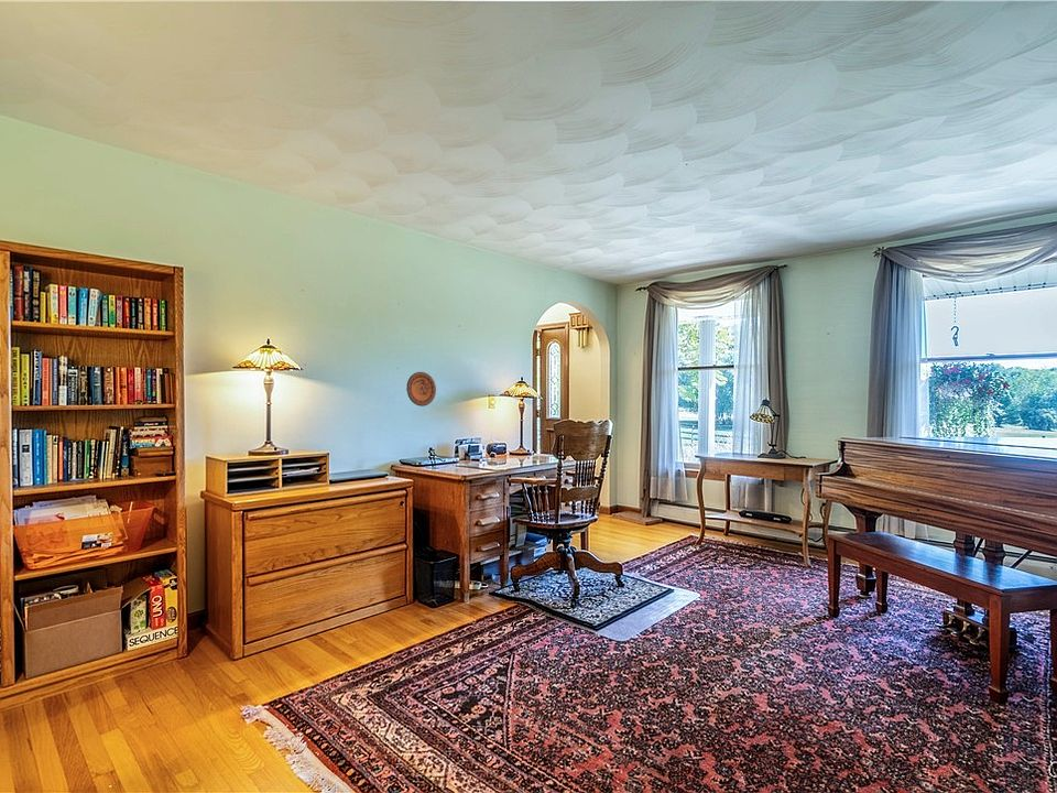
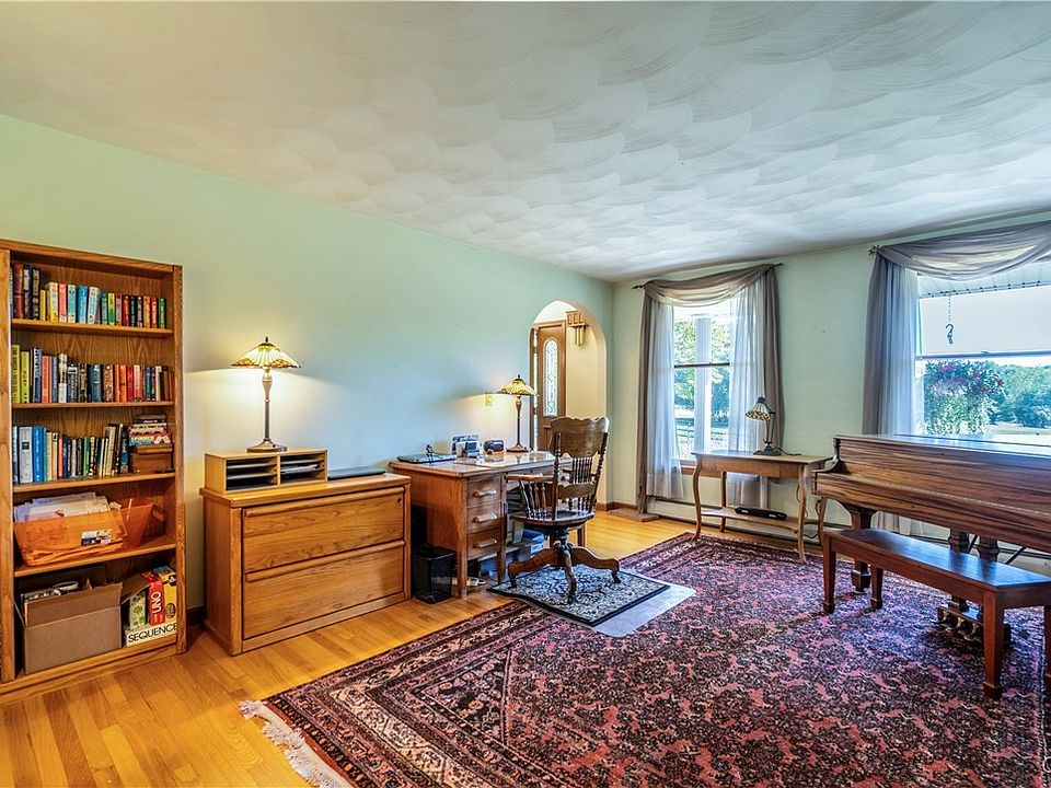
- decorative plate (421, 389)
